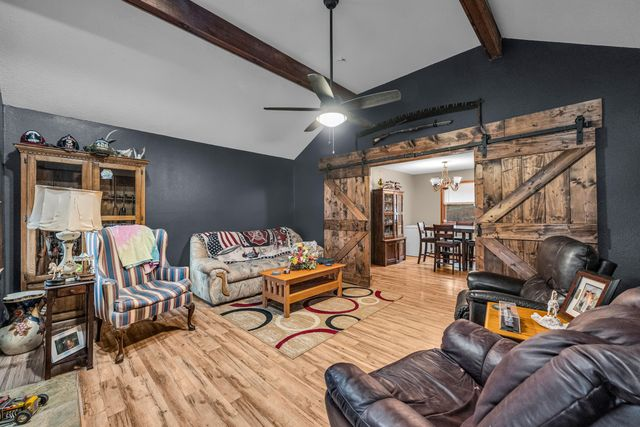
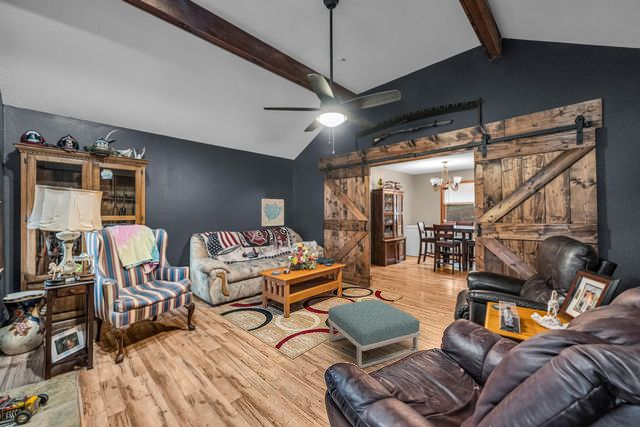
+ wall art (273, 212)
+ footstool (371, 327)
